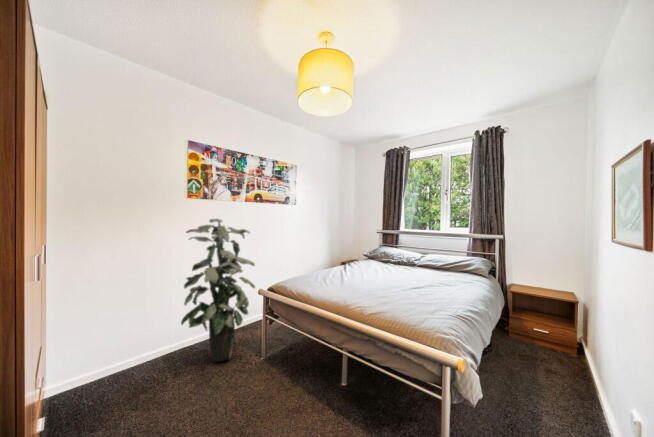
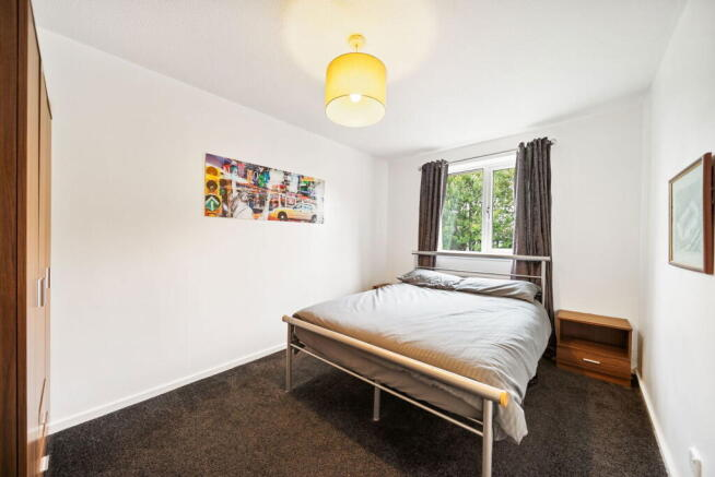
- indoor plant (217, 287)
